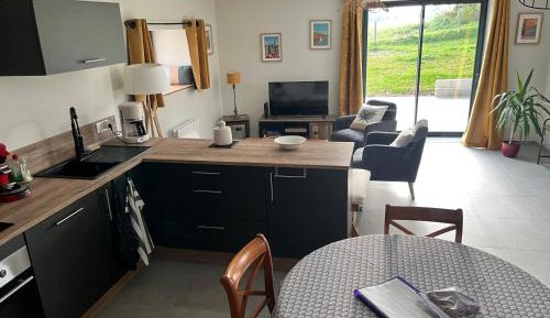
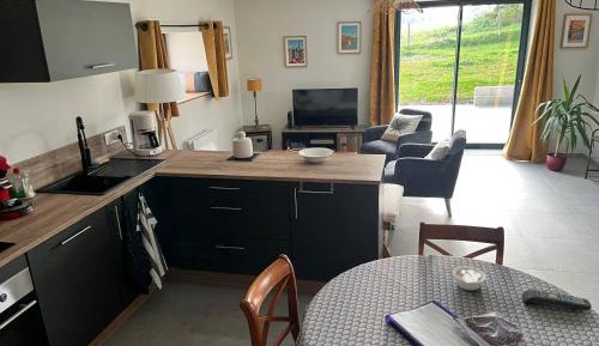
+ remote control (555, 299)
+ legume (468, 279)
